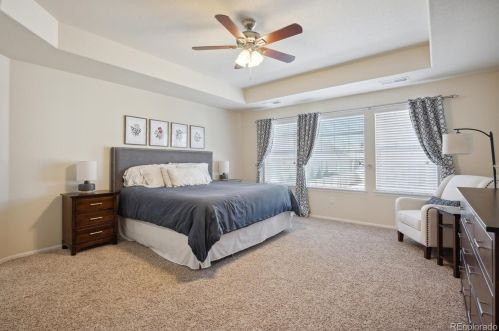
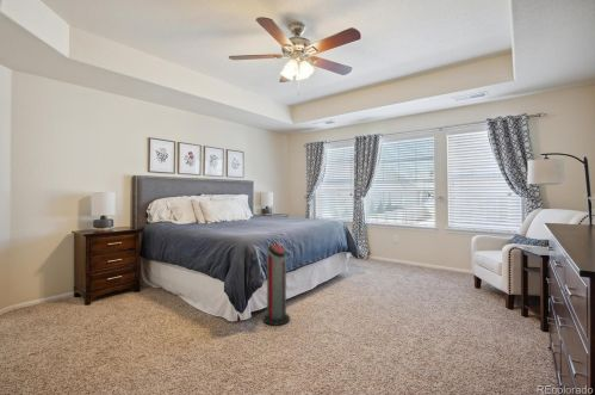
+ air purifier (275, 282)
